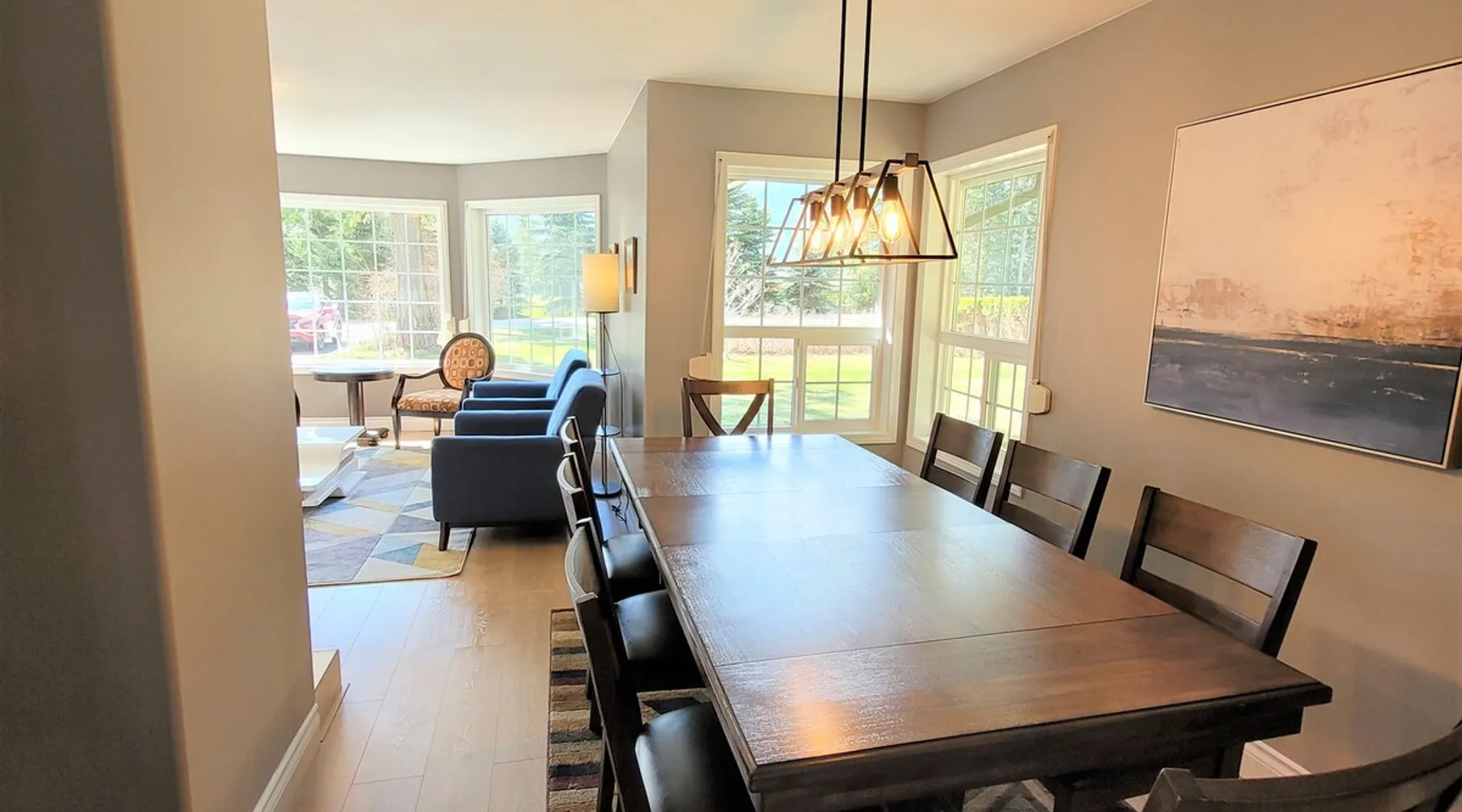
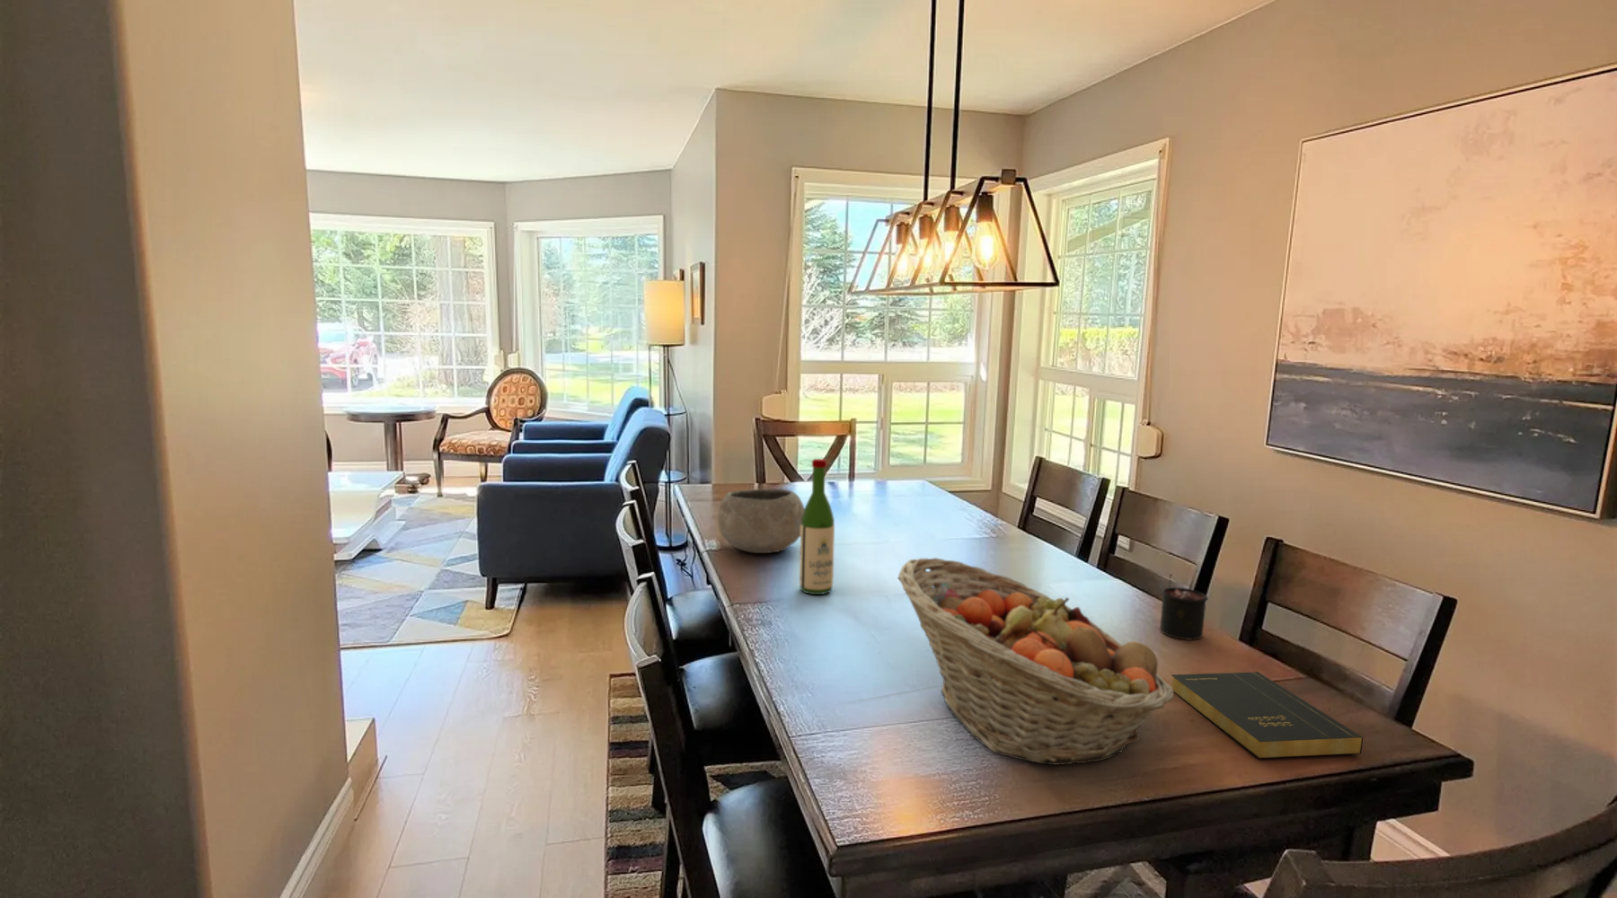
+ wine bottle (817, 525)
+ book (1255, 709)
+ fruit basket (1023, 646)
+ bowl (762, 519)
+ candle (1183, 604)
